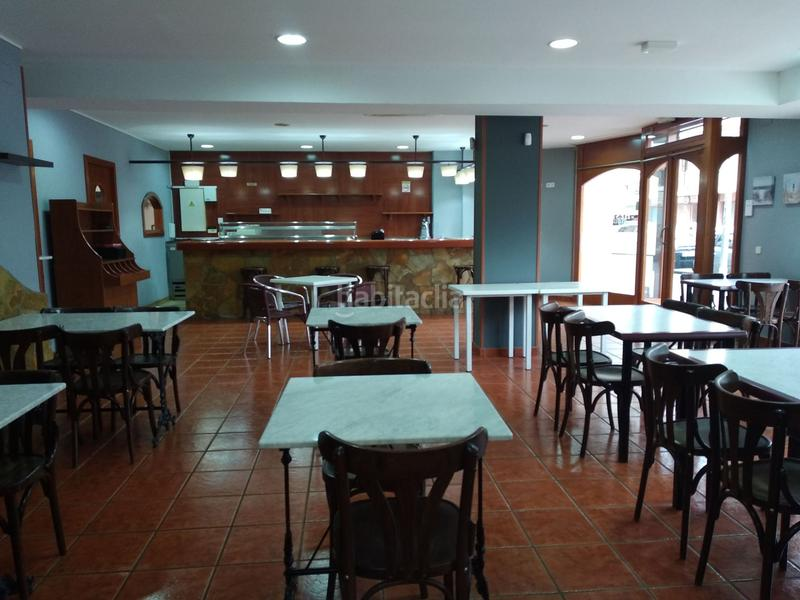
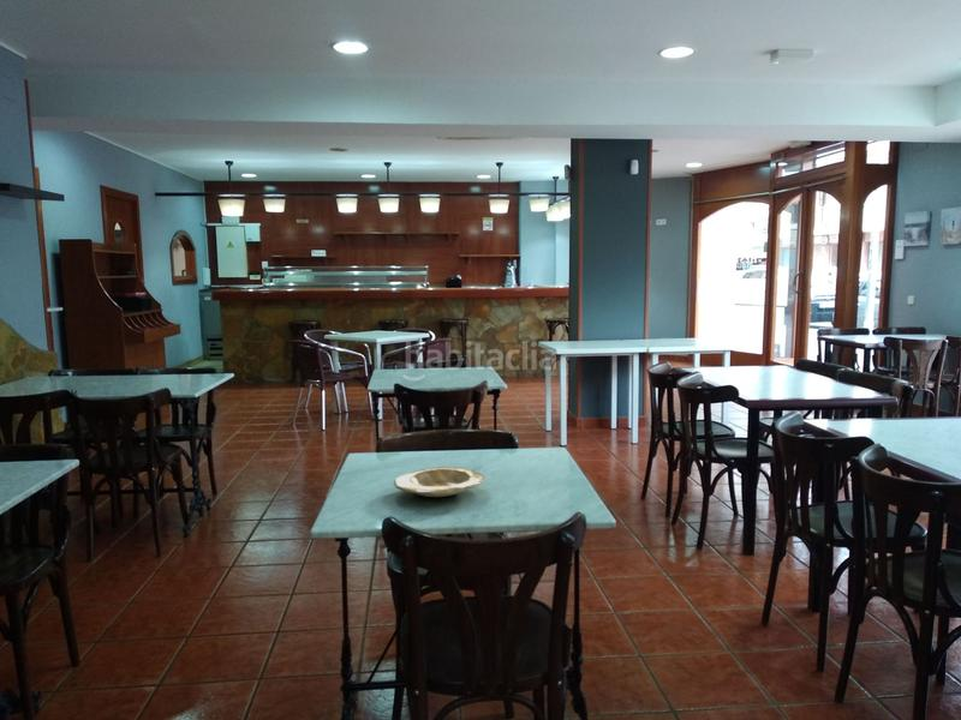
+ plate (440, 485)
